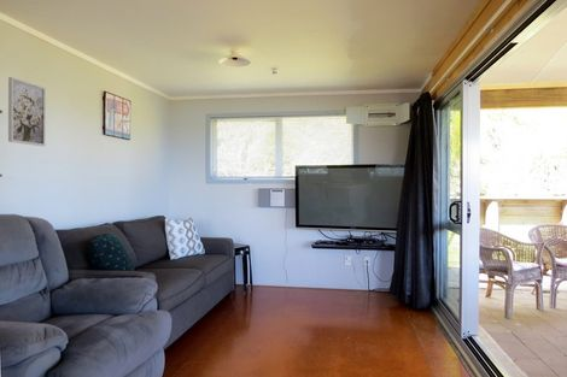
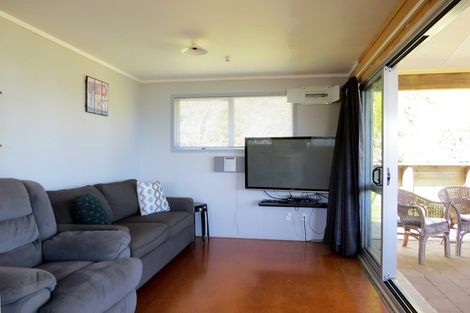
- wall art (28, 113)
